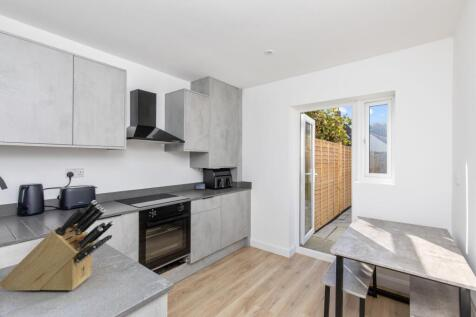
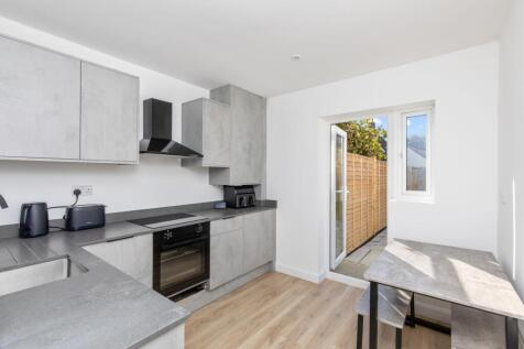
- knife block (60, 242)
